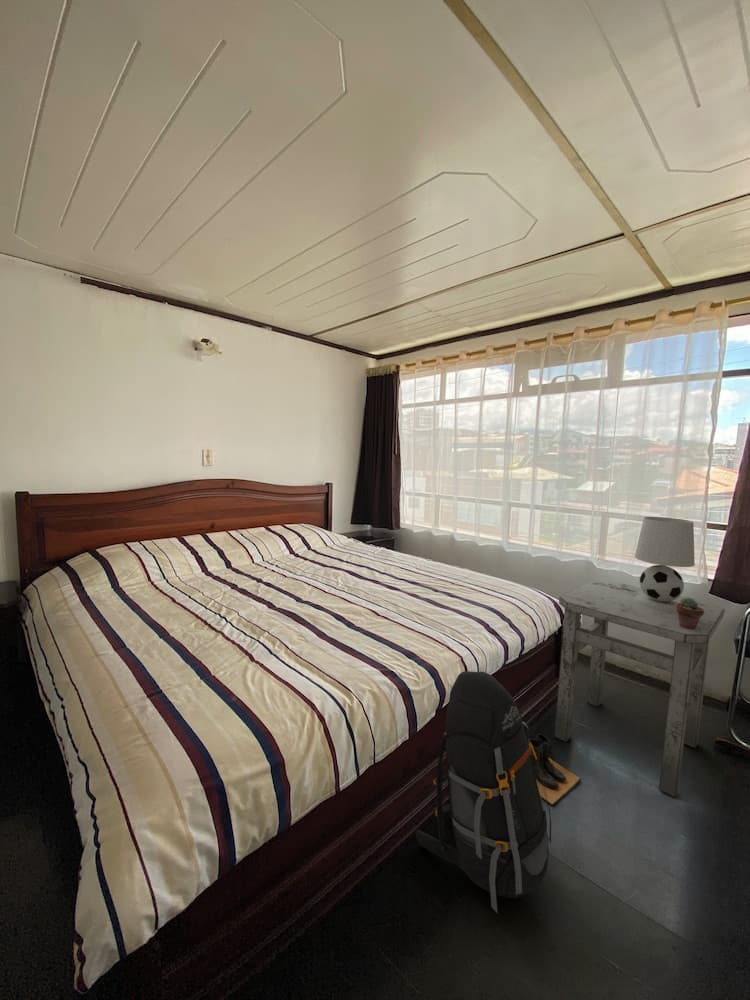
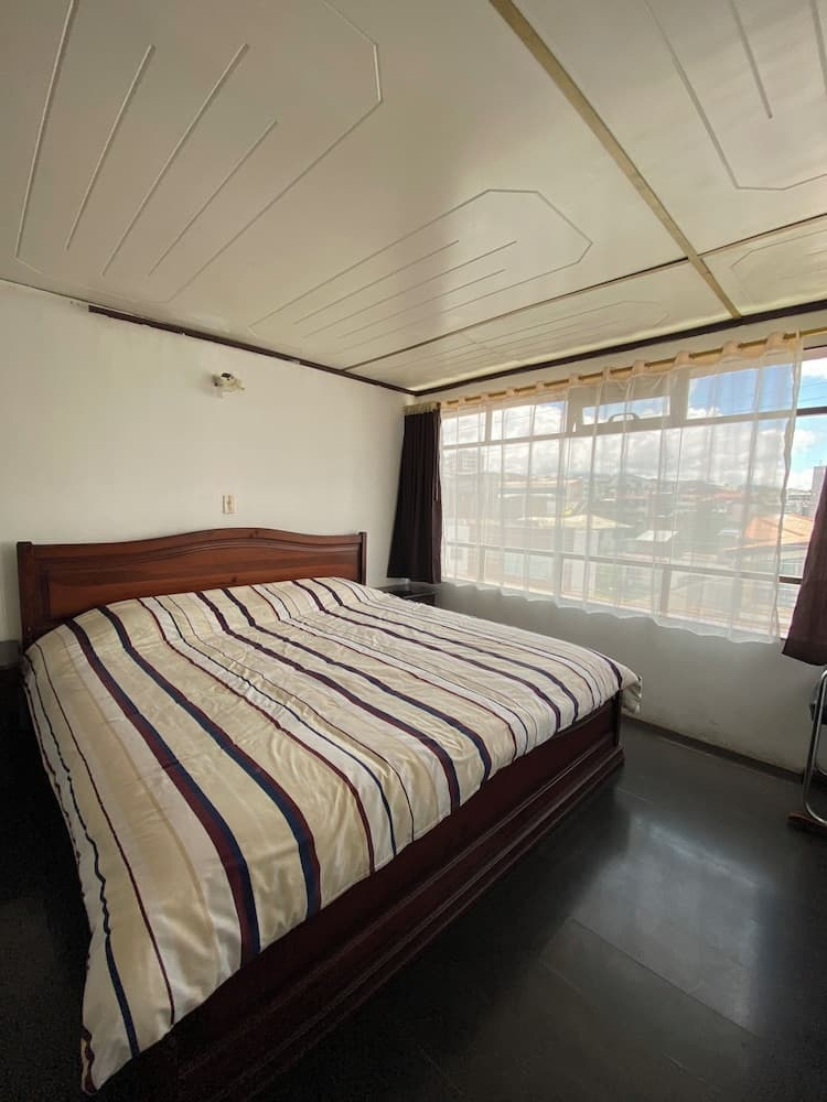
- boots (543, 760)
- backpack (487, 774)
- side table (636, 660)
- table lamp (663, 561)
- potted succulent (689, 612)
